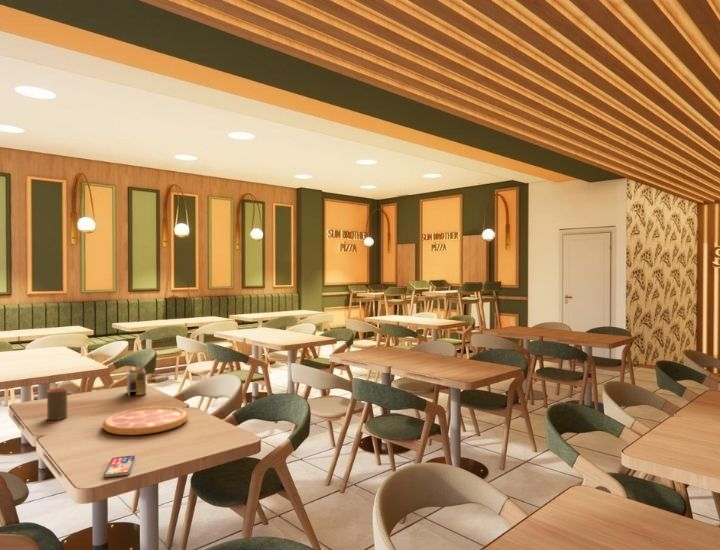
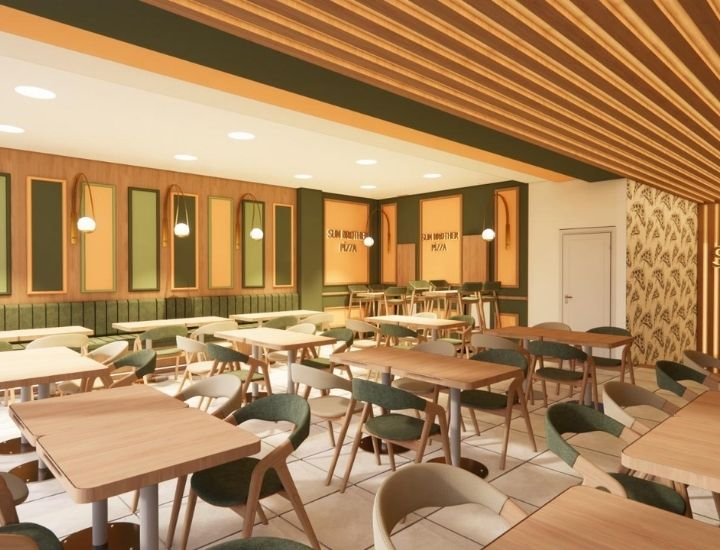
- cup (57, 403)
- pizza (146, 419)
- smartphone (120, 465)
- napkin holder (136, 378)
